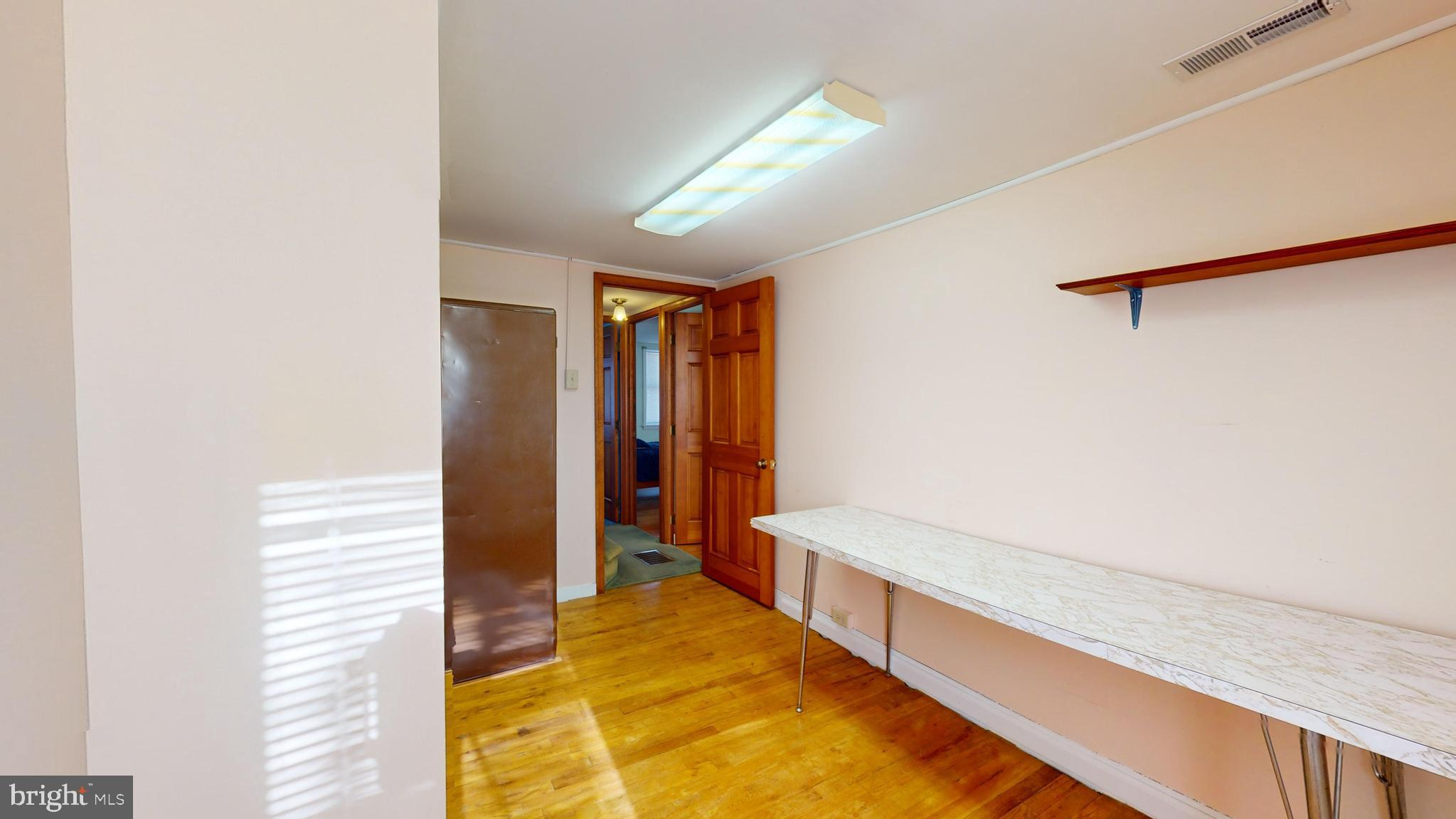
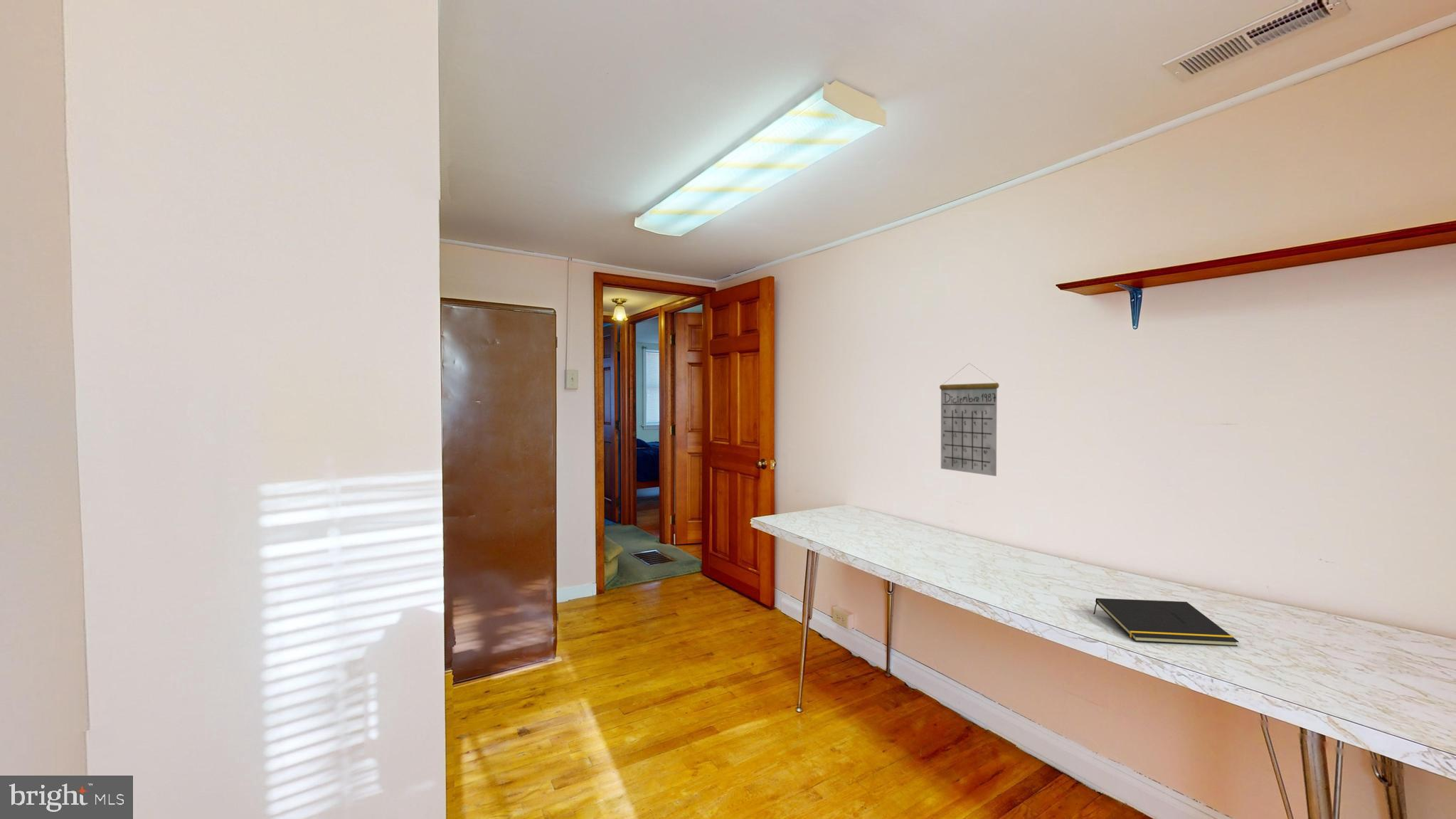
+ notepad (1162, 620)
+ calendar (967, 418)
